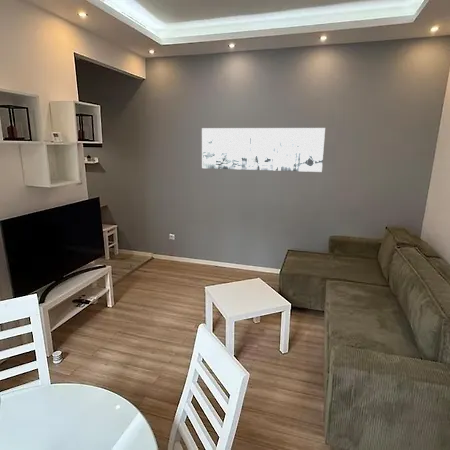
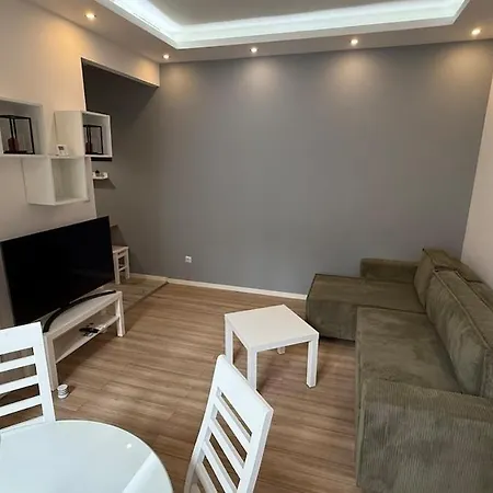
- wall art (260, 149)
